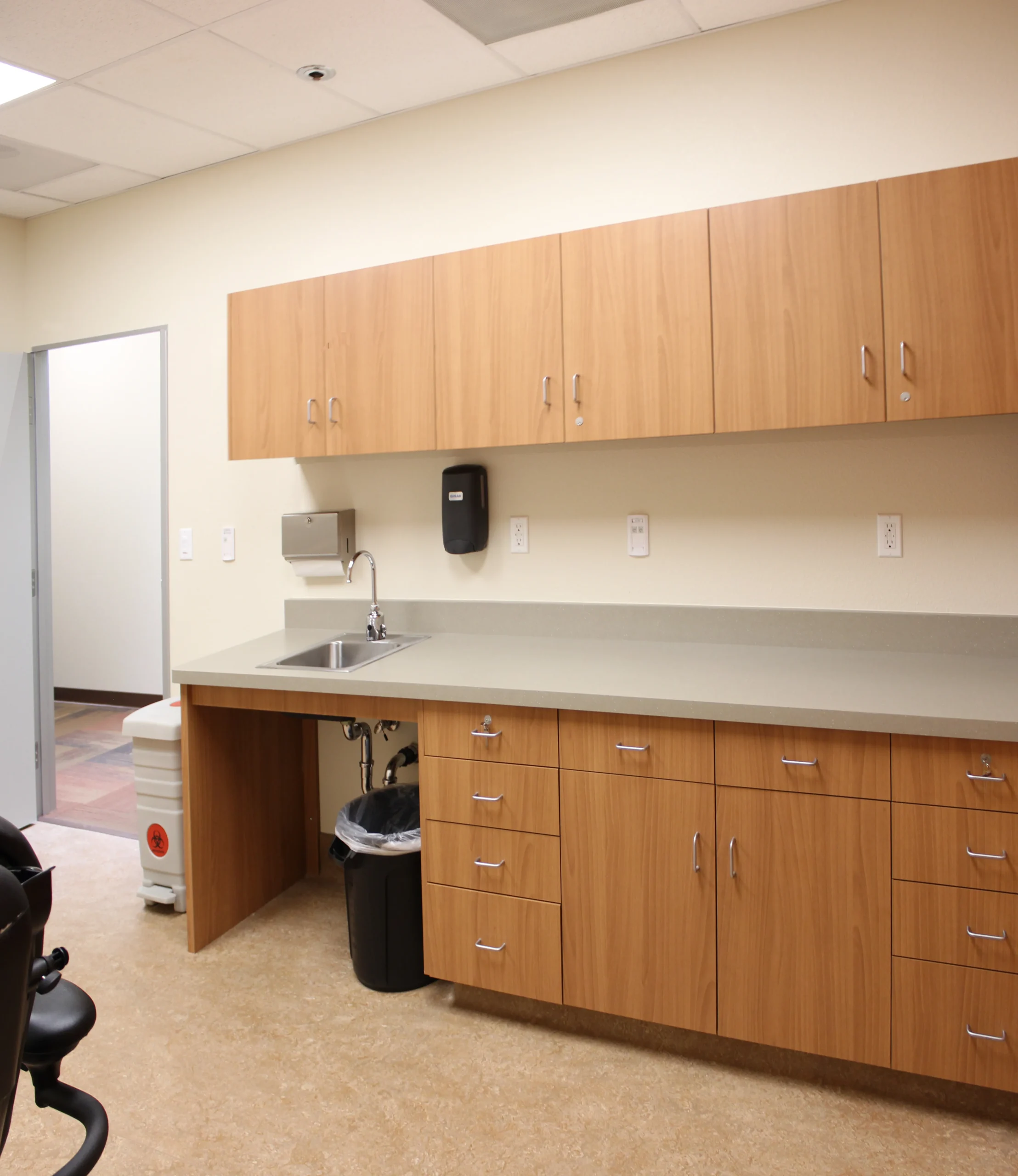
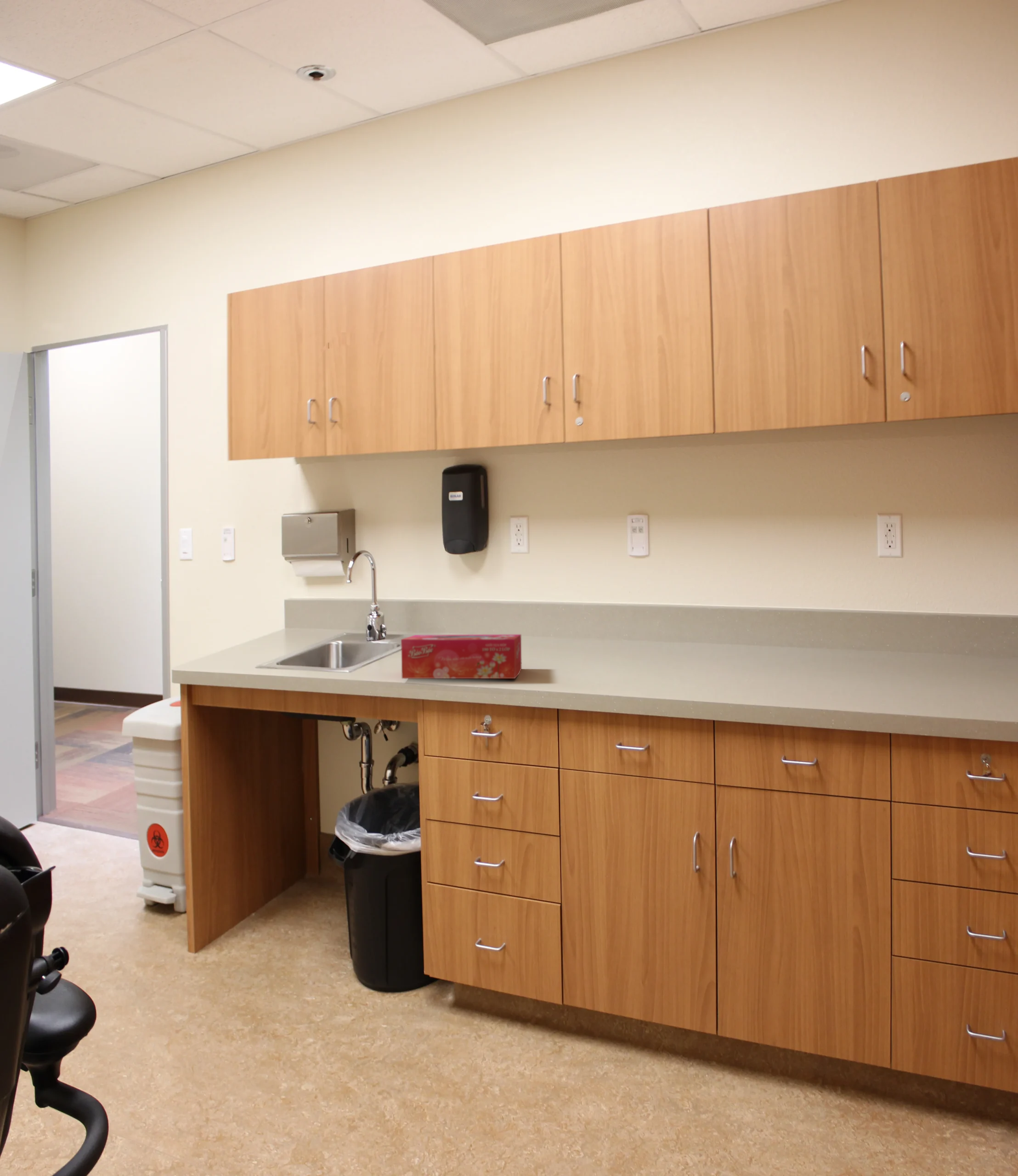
+ tissue box (463, 656)
